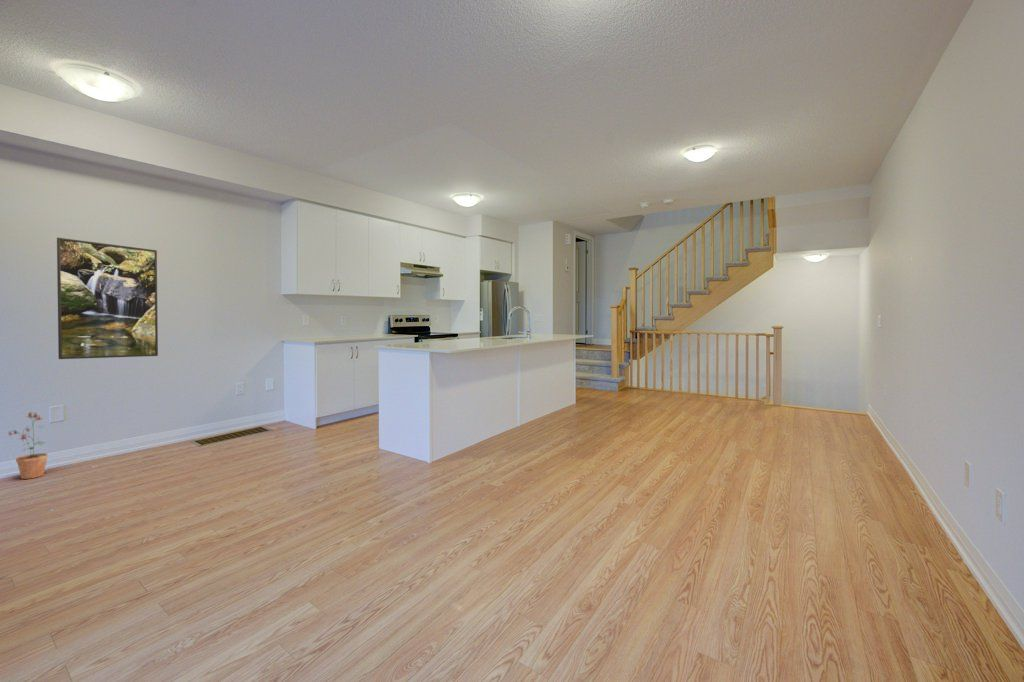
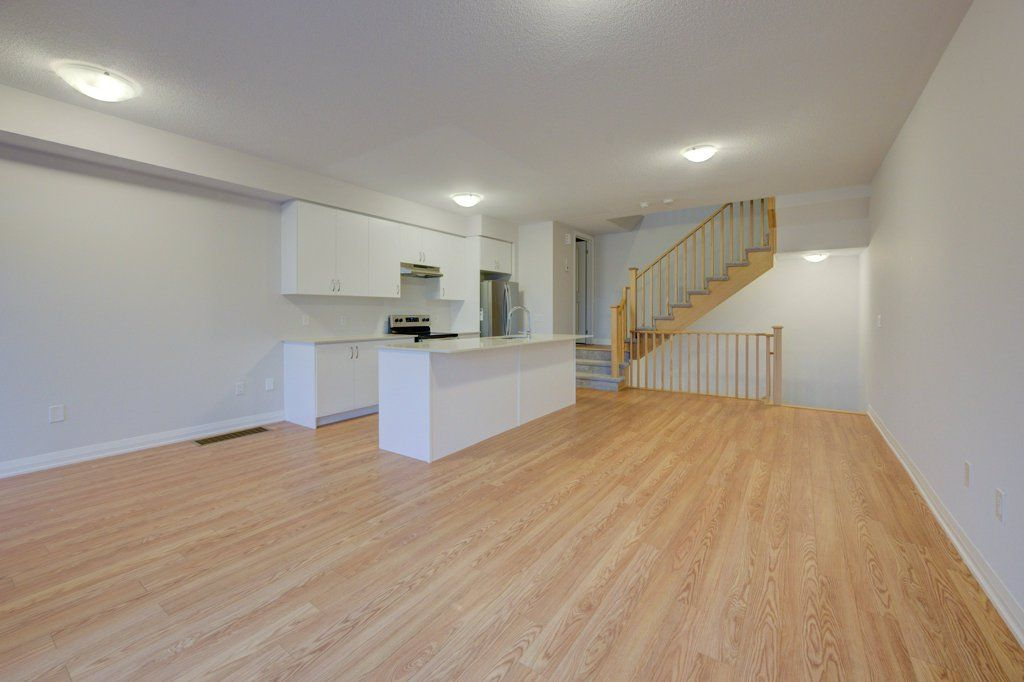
- potted plant (28, 444)
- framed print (111, 301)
